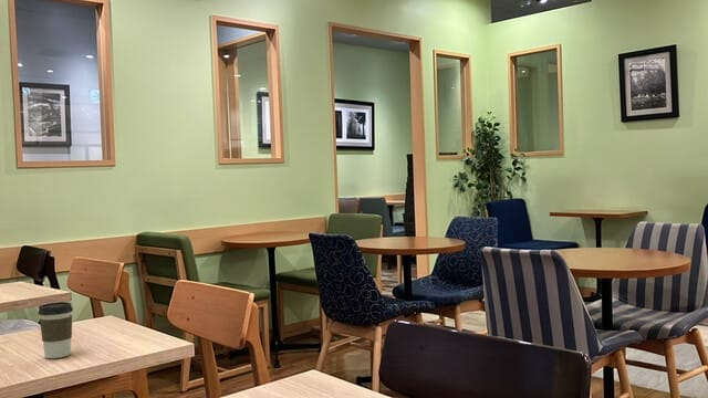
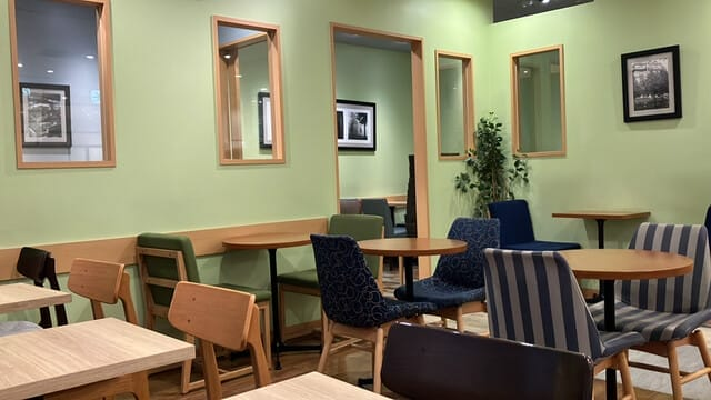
- coffee cup (56, 329)
